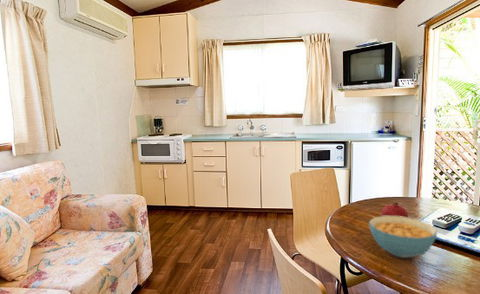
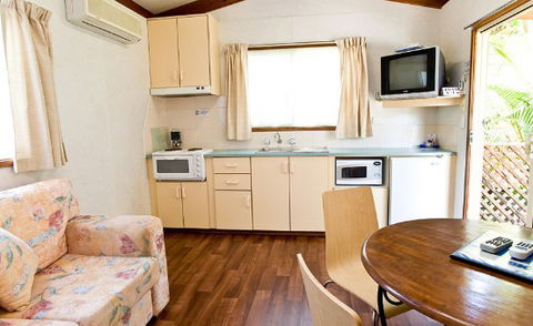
- fruit (394, 213)
- cereal bowl (401, 239)
